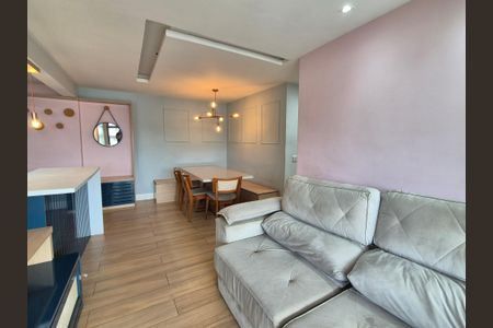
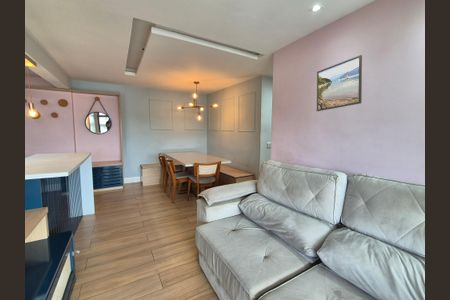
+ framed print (336, 86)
